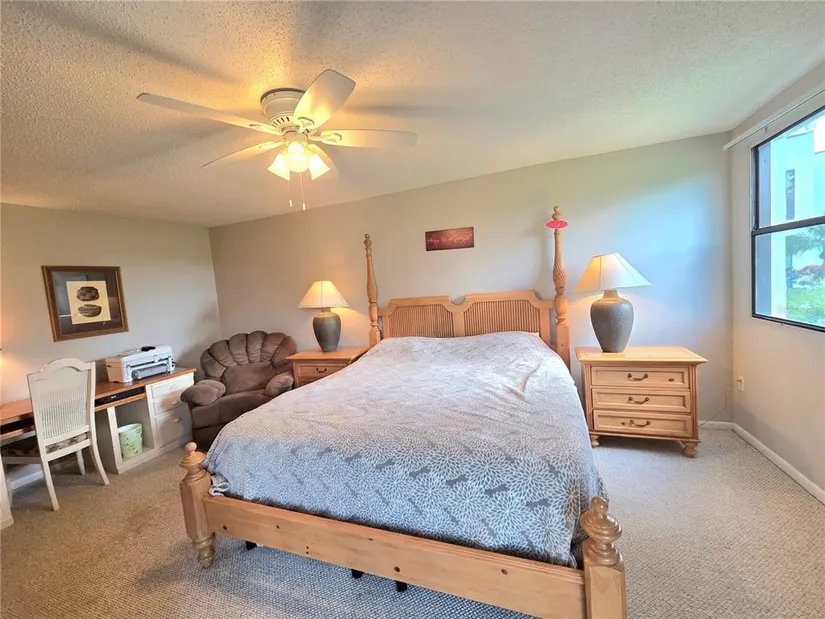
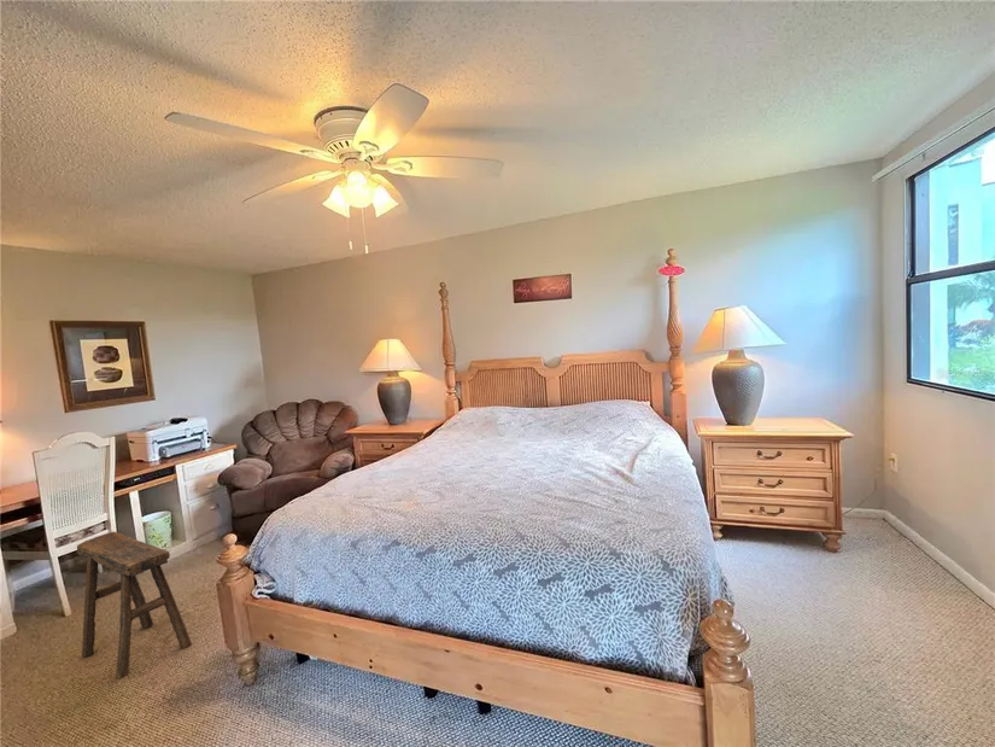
+ stool (129, 597)
